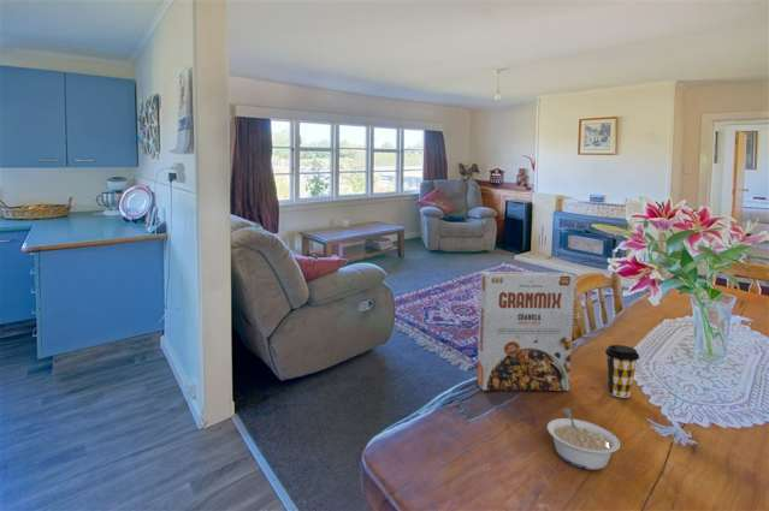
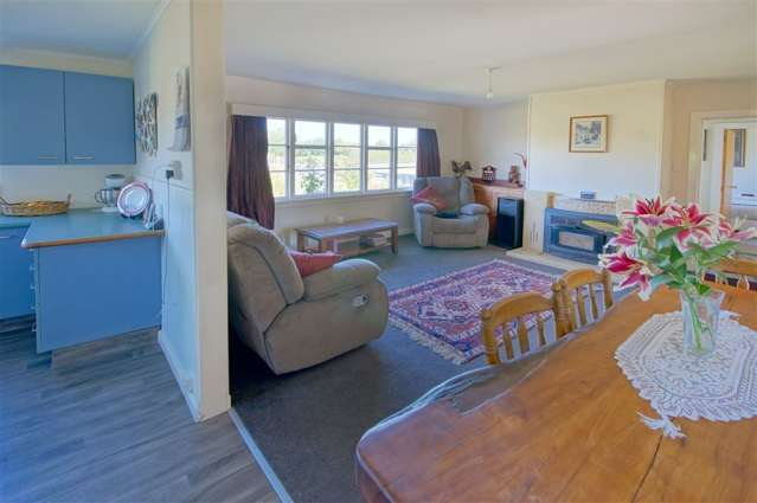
- coffee cup (620, 370)
- legume (579, 441)
- cereal box (523, 329)
